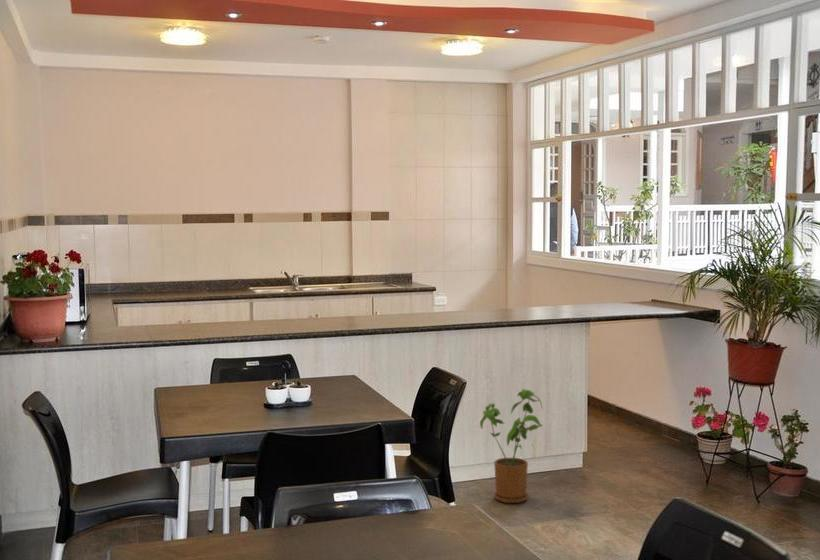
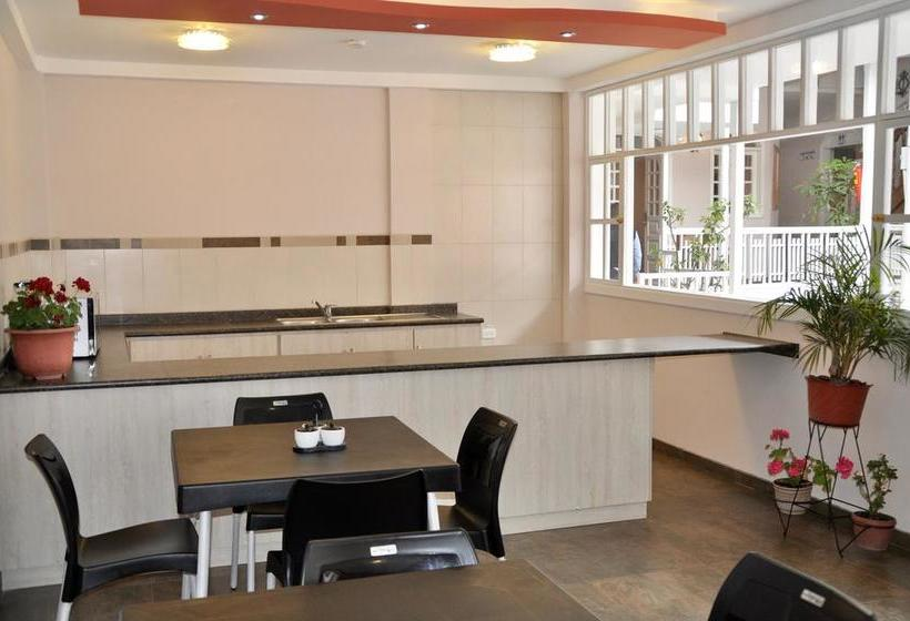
- house plant (515, 445)
